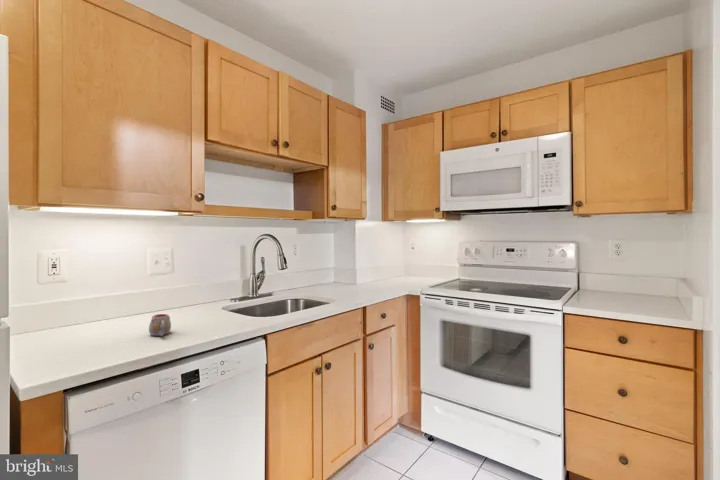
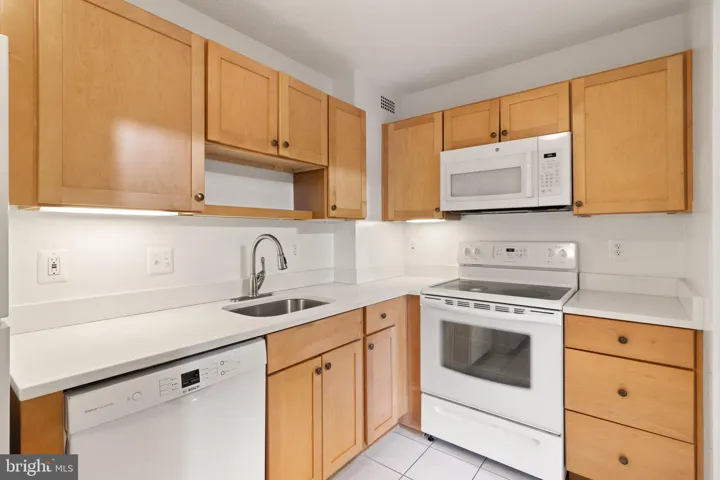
- mug (160, 325)
